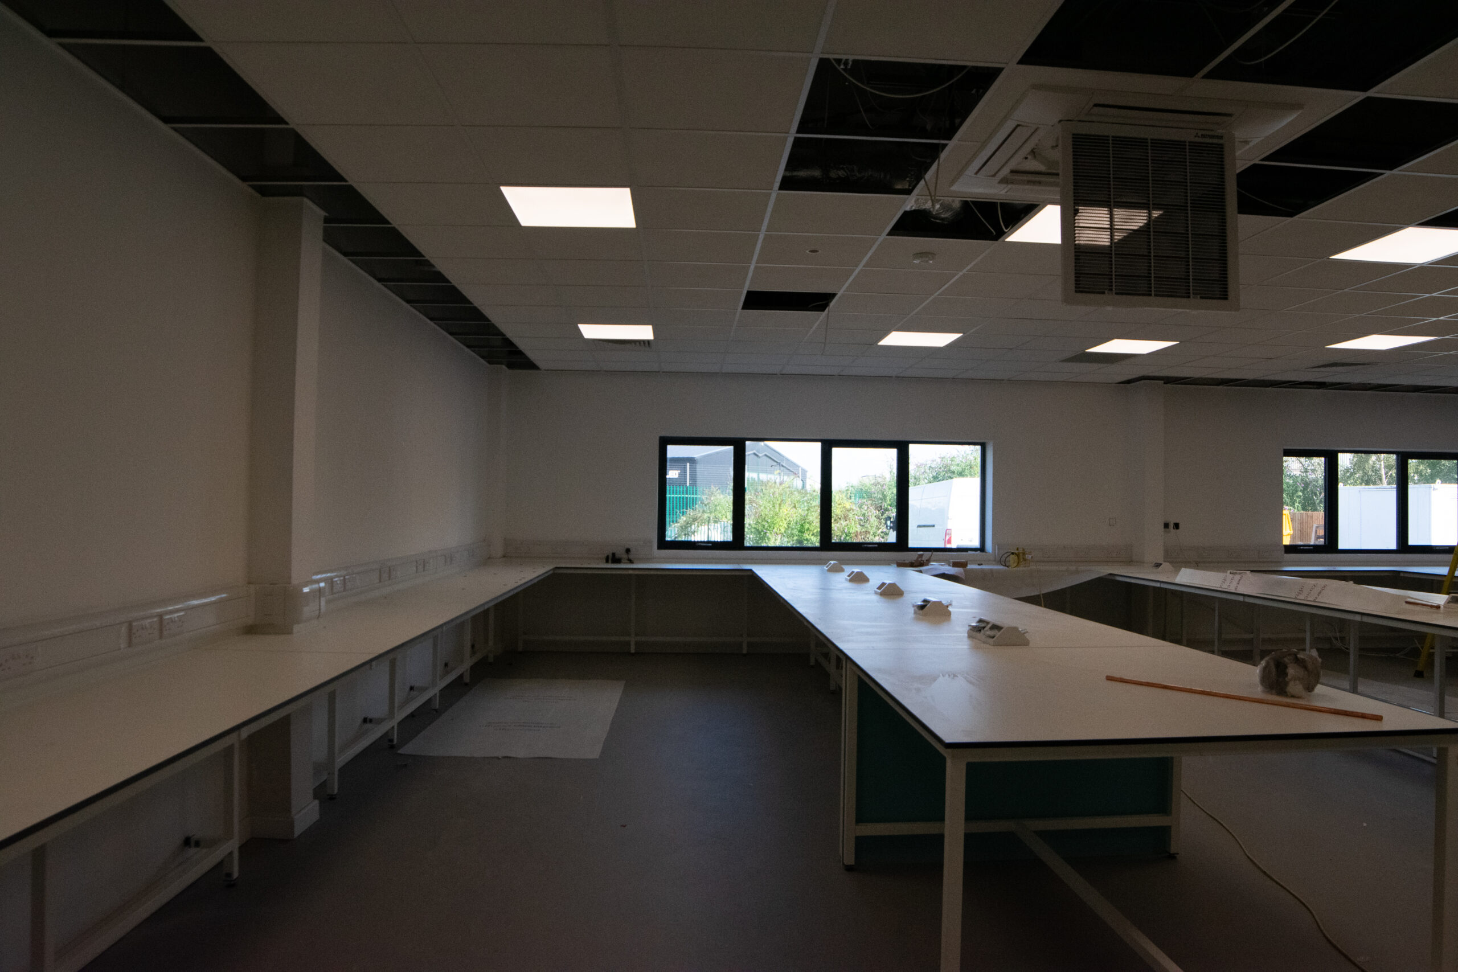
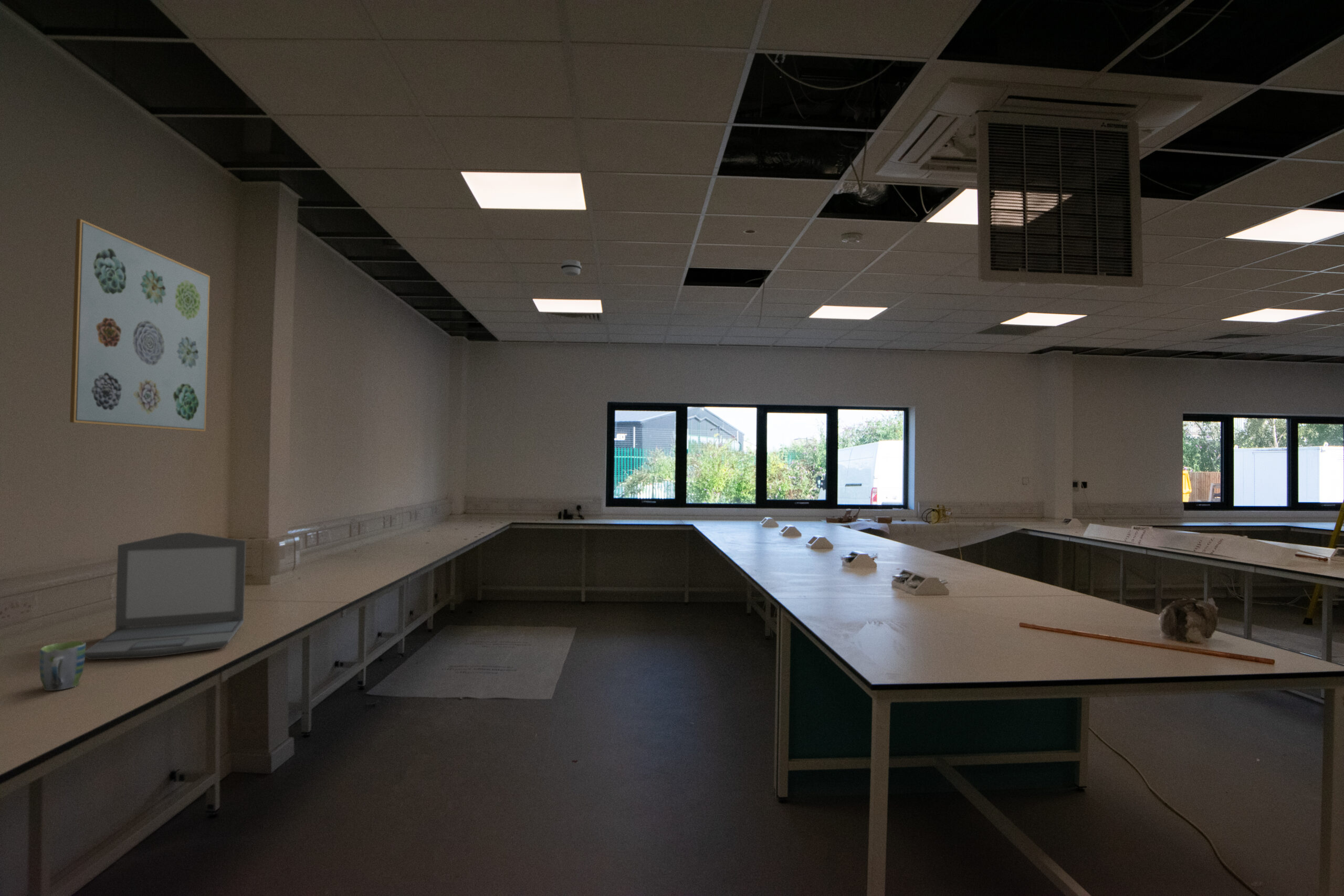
+ mug (60, 667)
+ wall art (149, 339)
+ laptop (171, 591)
+ smoke detector (571, 268)
